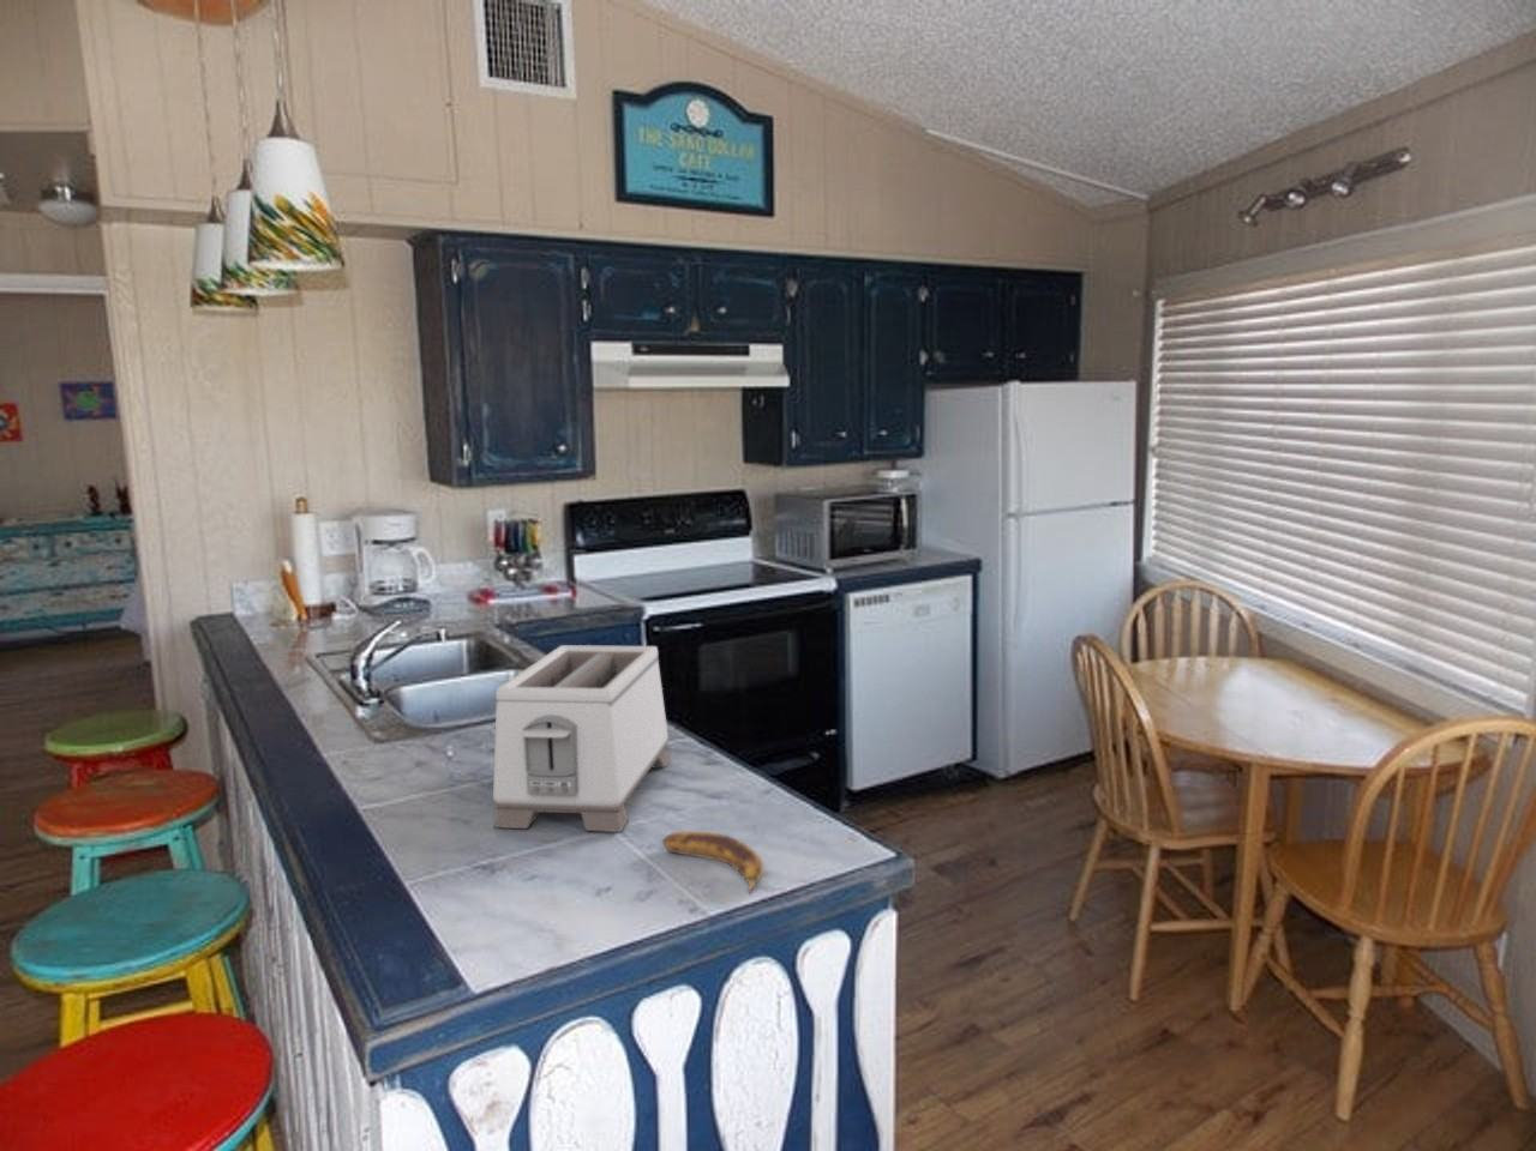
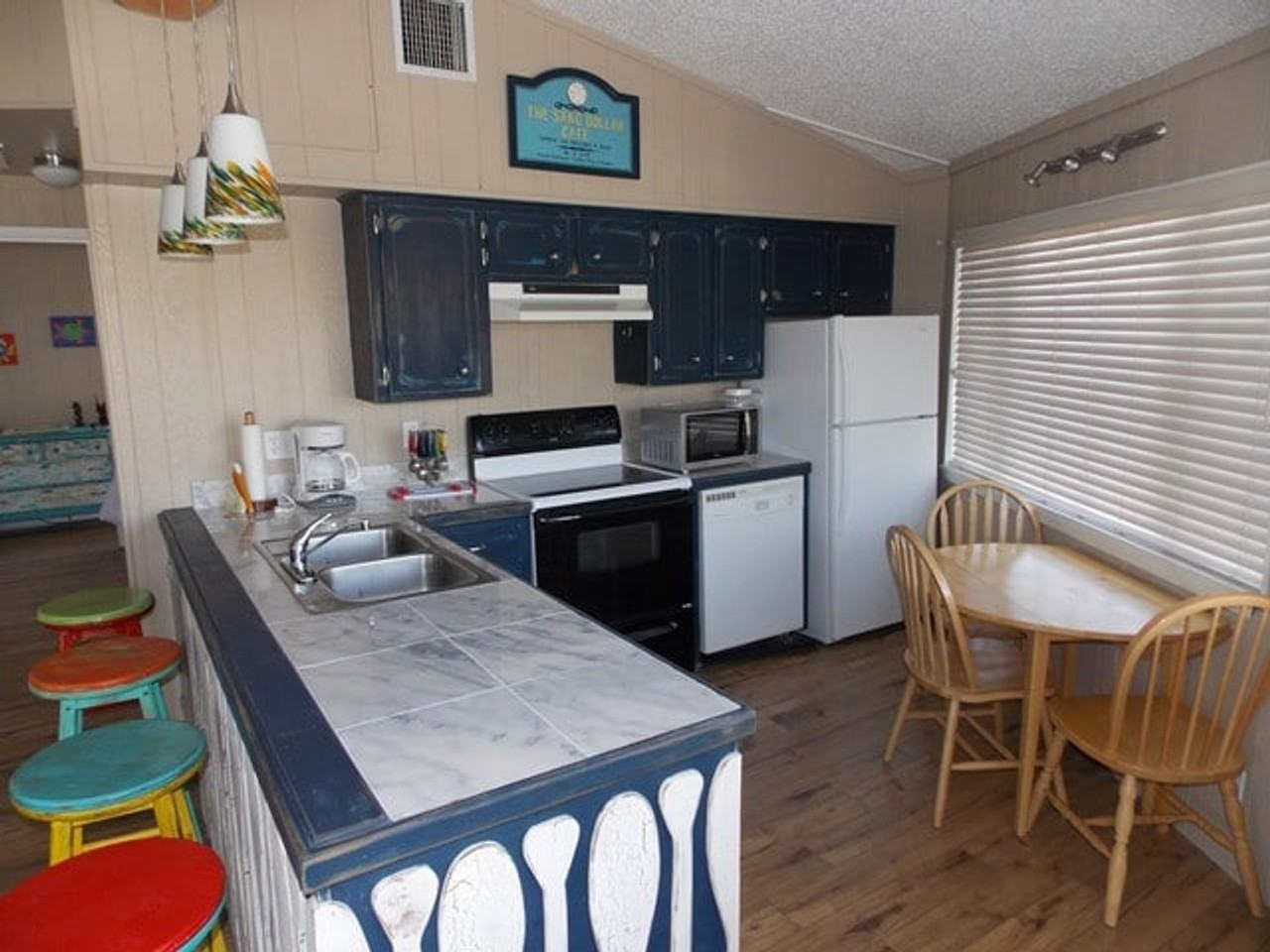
- banana (714, 851)
- toaster (582, 731)
